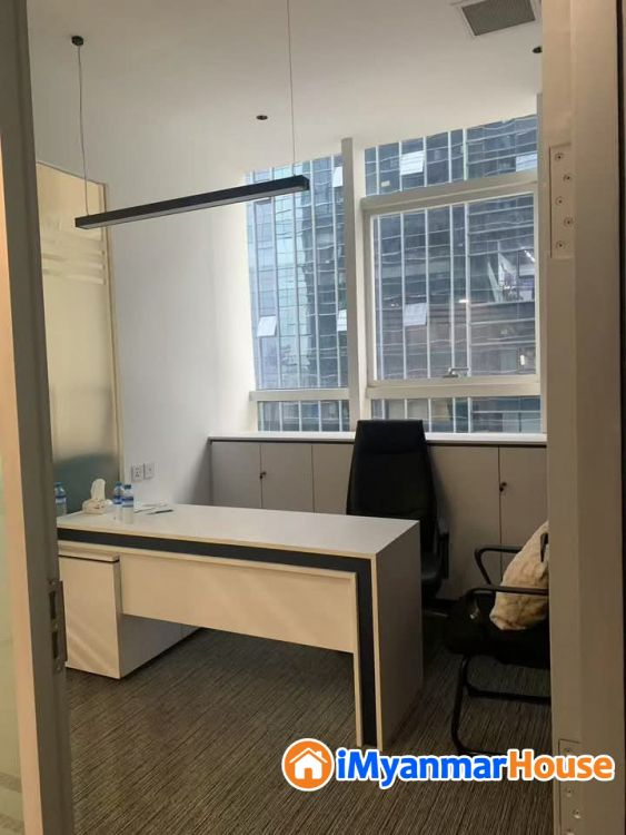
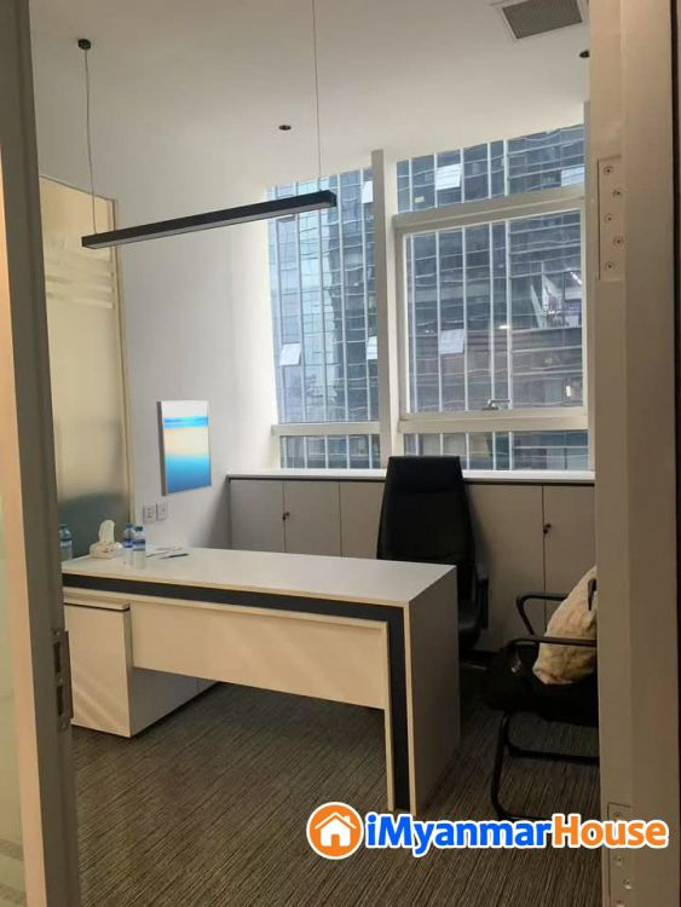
+ wall art (185, 446)
